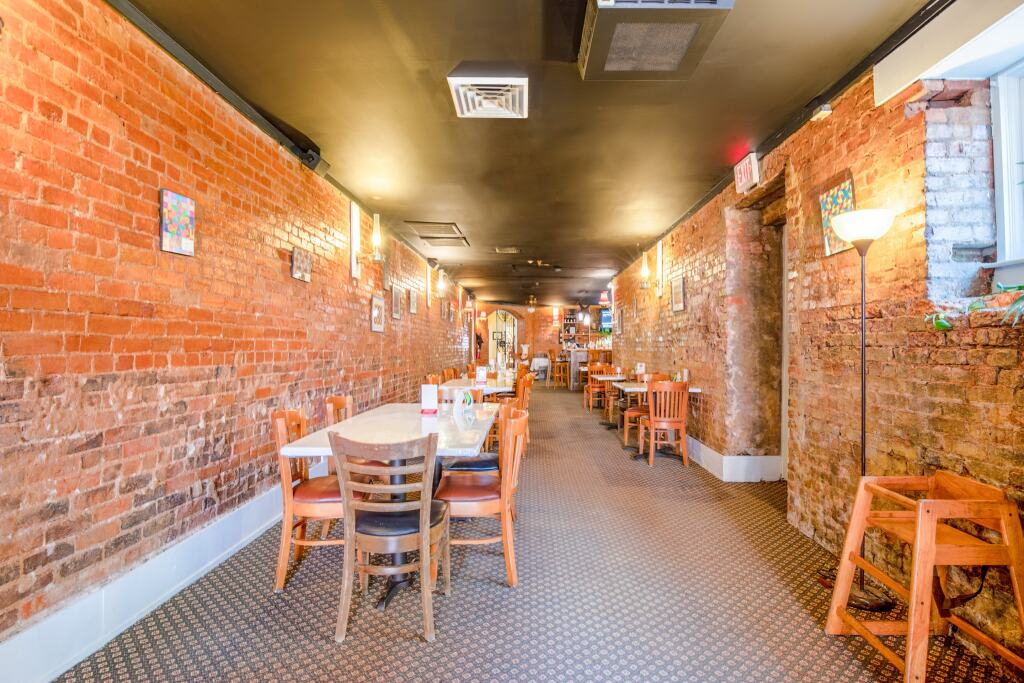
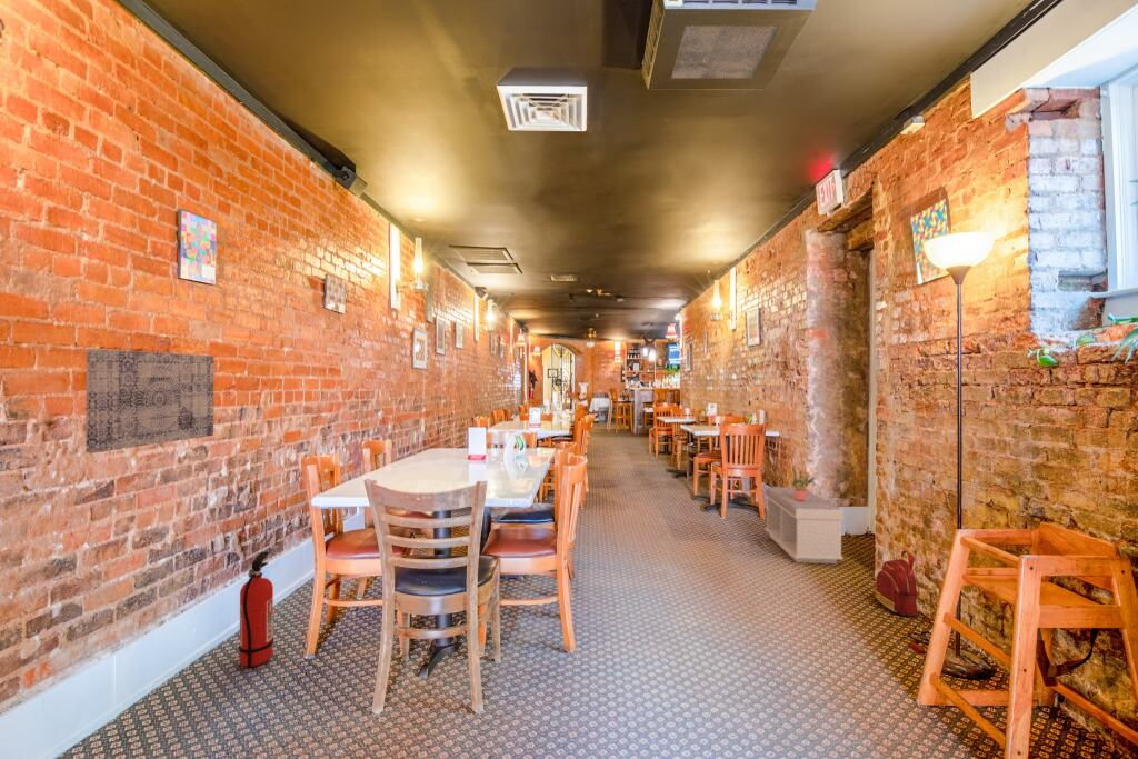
+ potted plant (802, 483)
+ wall art (158, 398)
+ bench (799, 521)
+ backpack (896, 579)
+ fire extinguisher (254, 611)
